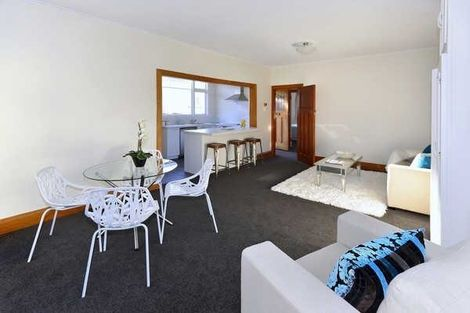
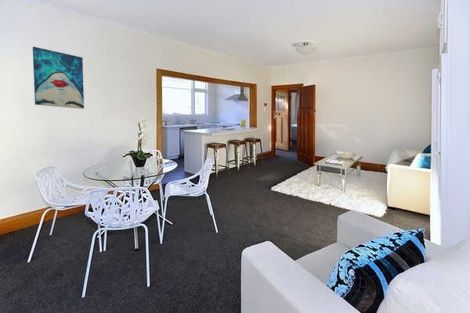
+ wall art (59, 79)
